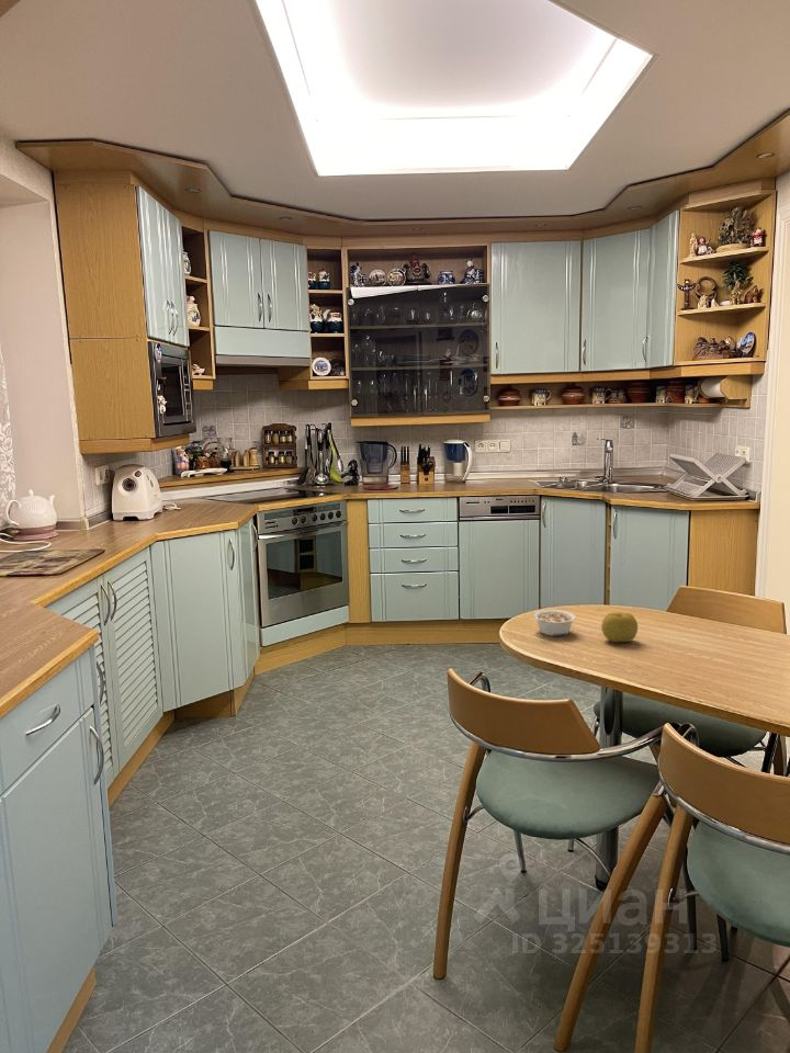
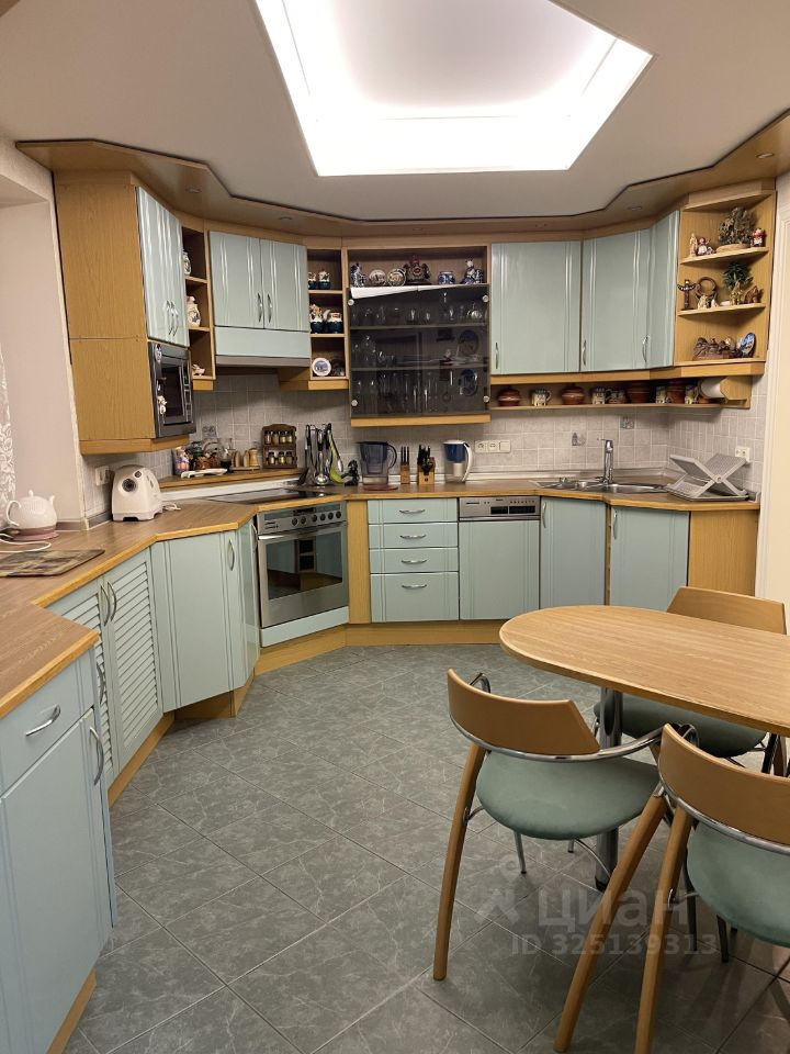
- legume (554, 622)
- fruit (619, 626)
